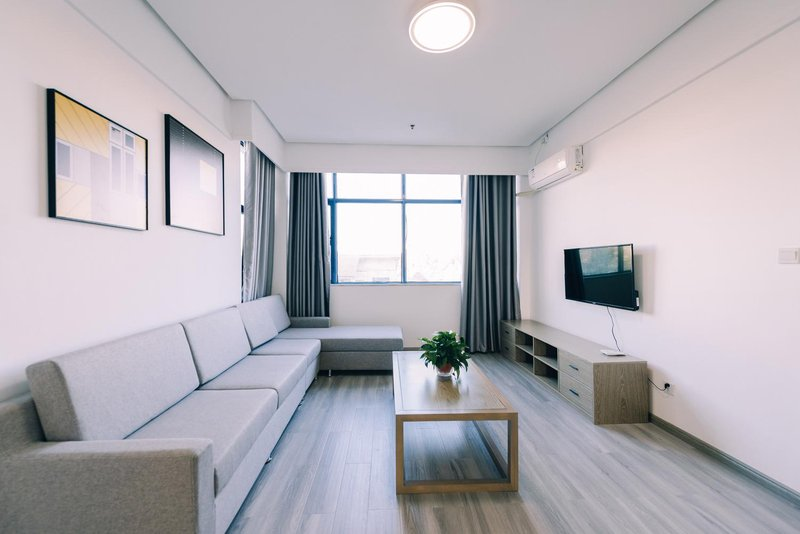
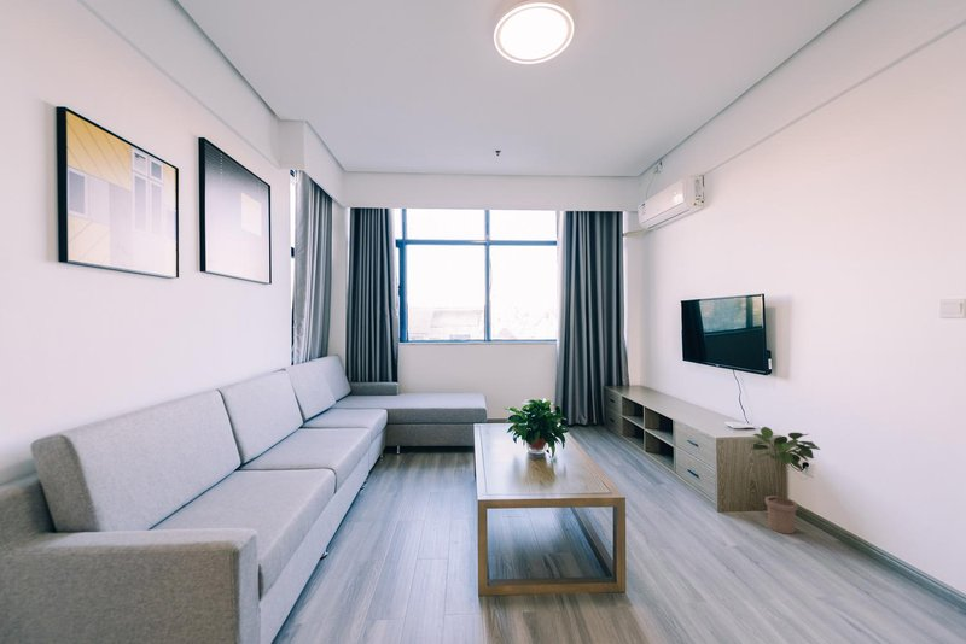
+ potted plant (785, 476)
